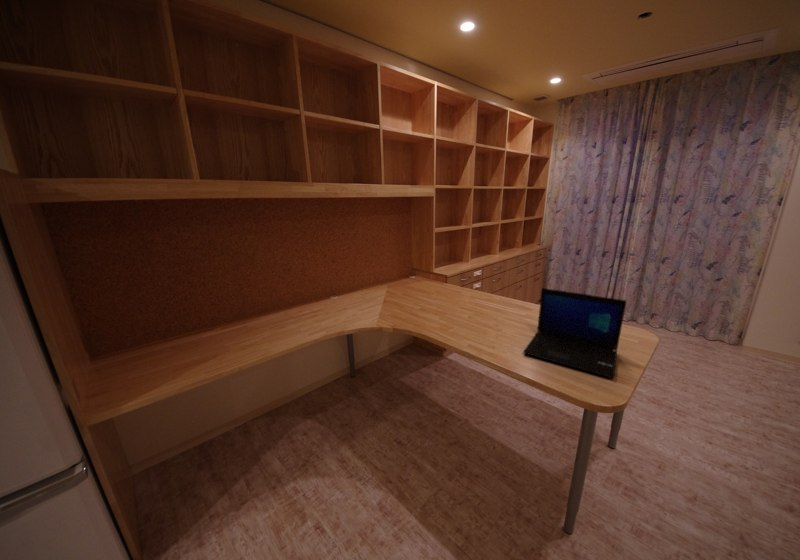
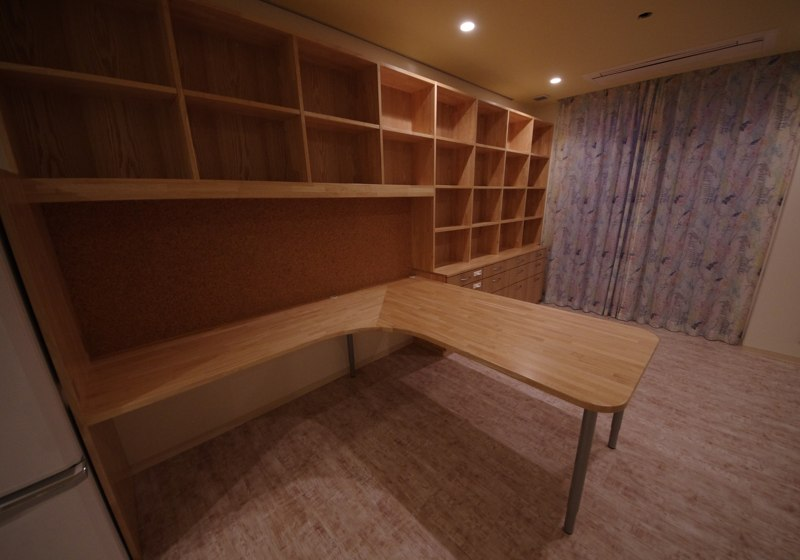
- laptop (573, 327)
